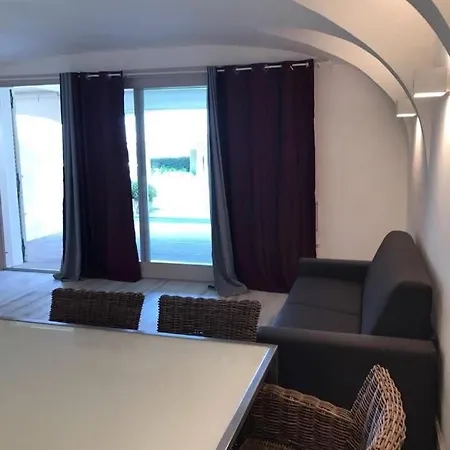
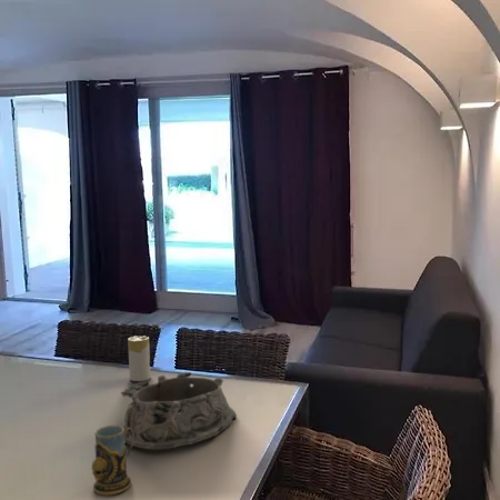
+ mug (114, 456)
+ candle (139, 358)
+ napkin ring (176, 404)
